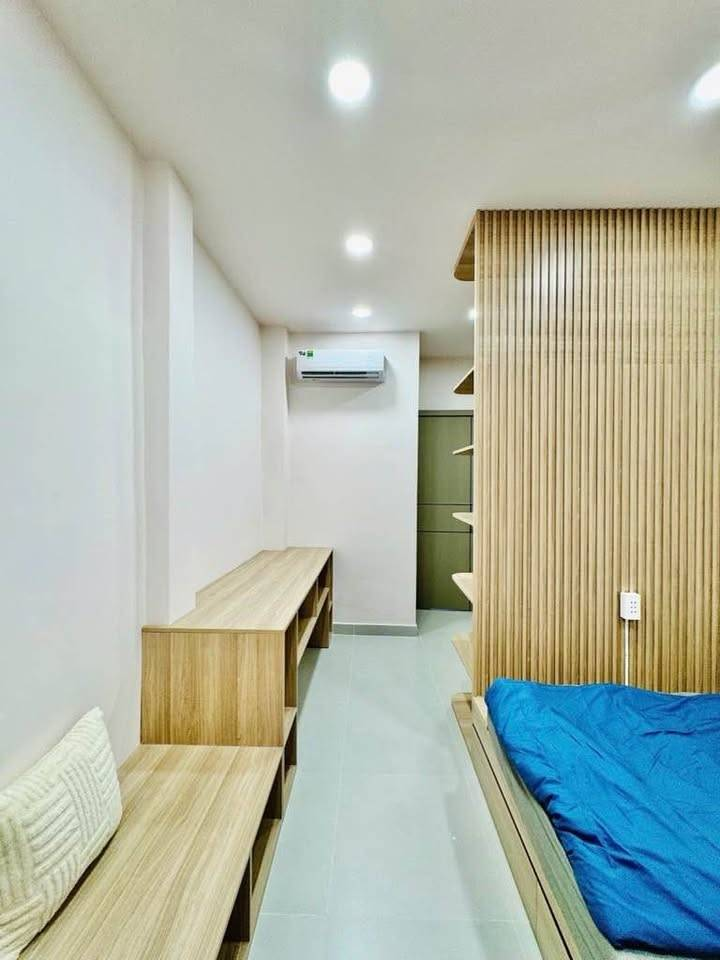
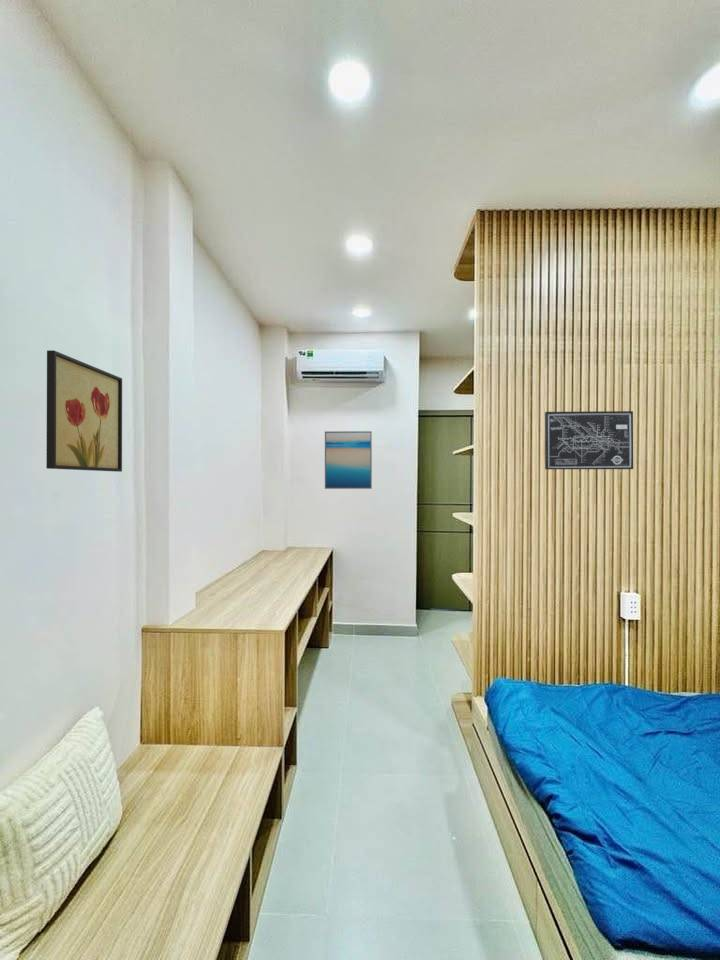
+ wall art (588, 440)
+ wall art (348, 460)
+ wall art (86, 418)
